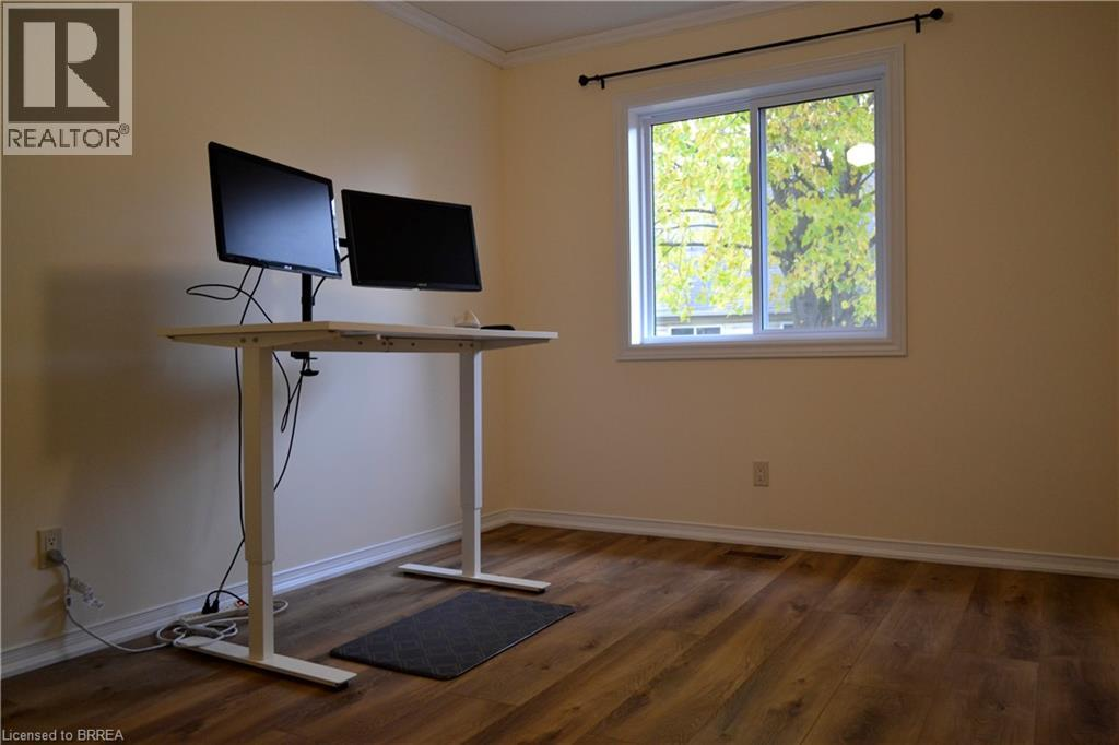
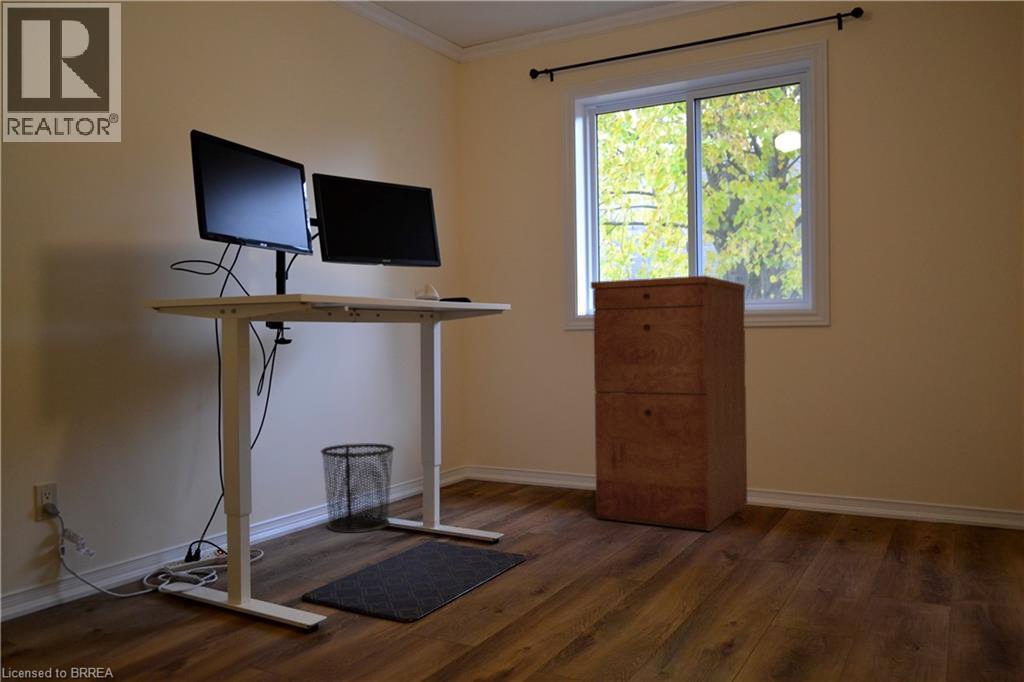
+ waste bin (358, 486)
+ filing cabinet (672, 397)
